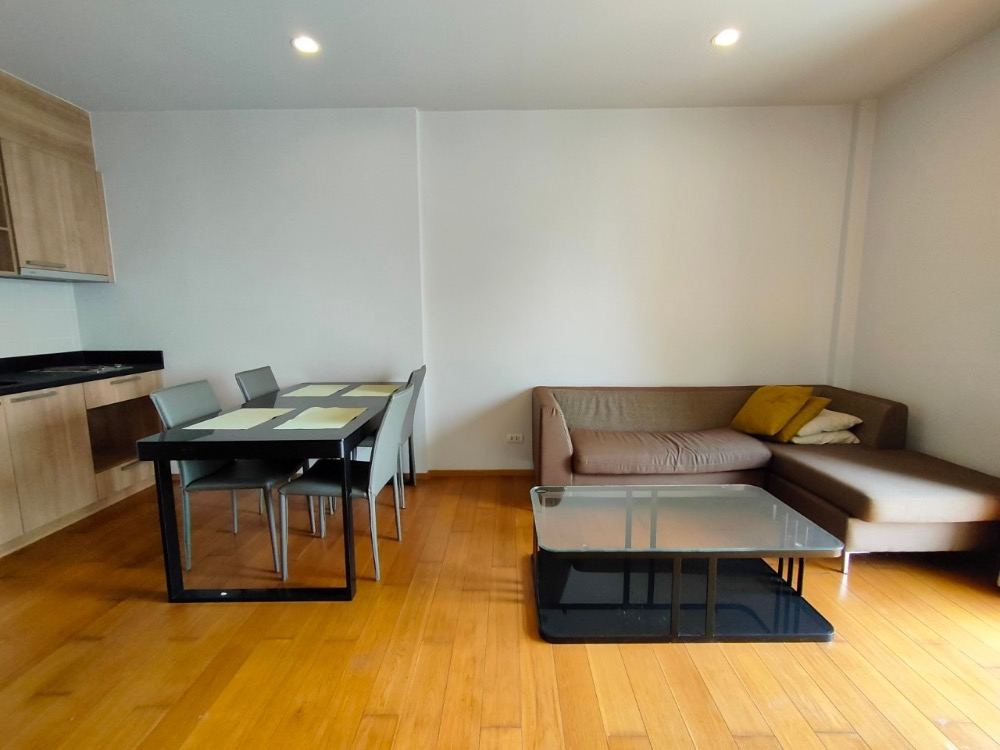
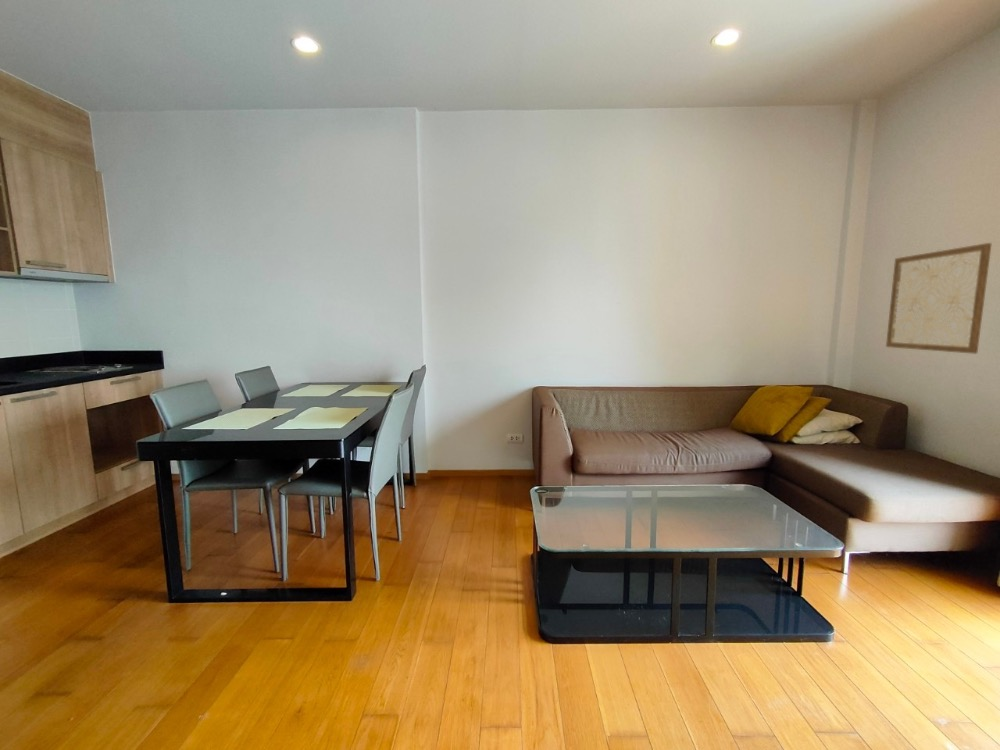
+ wall art (936, 300)
